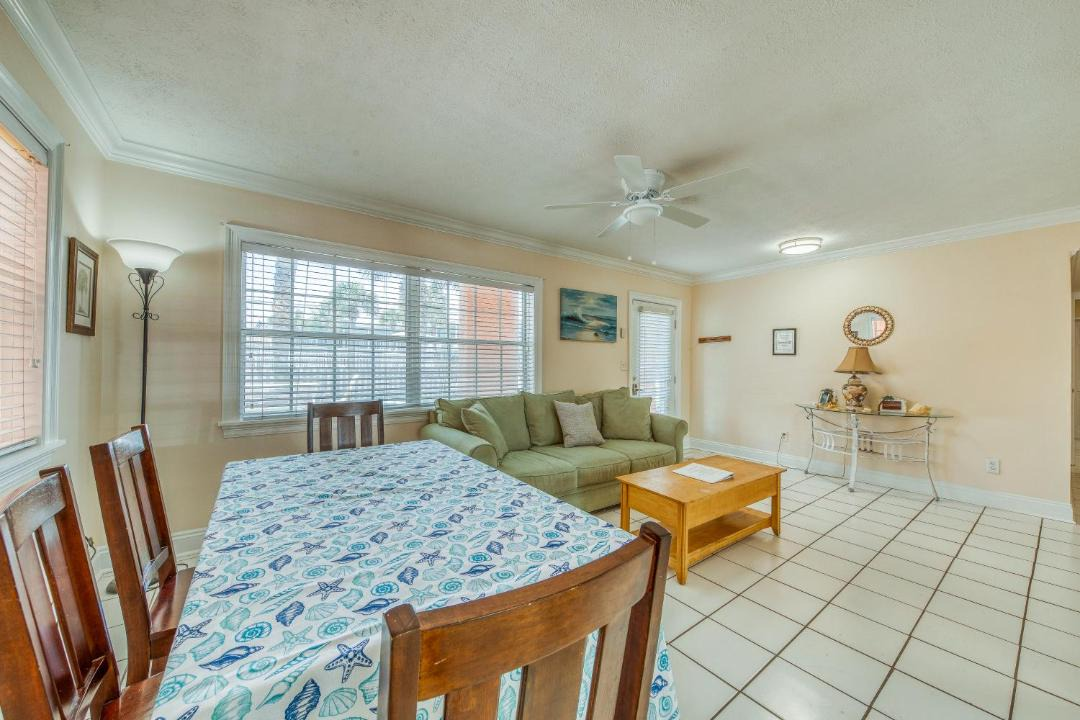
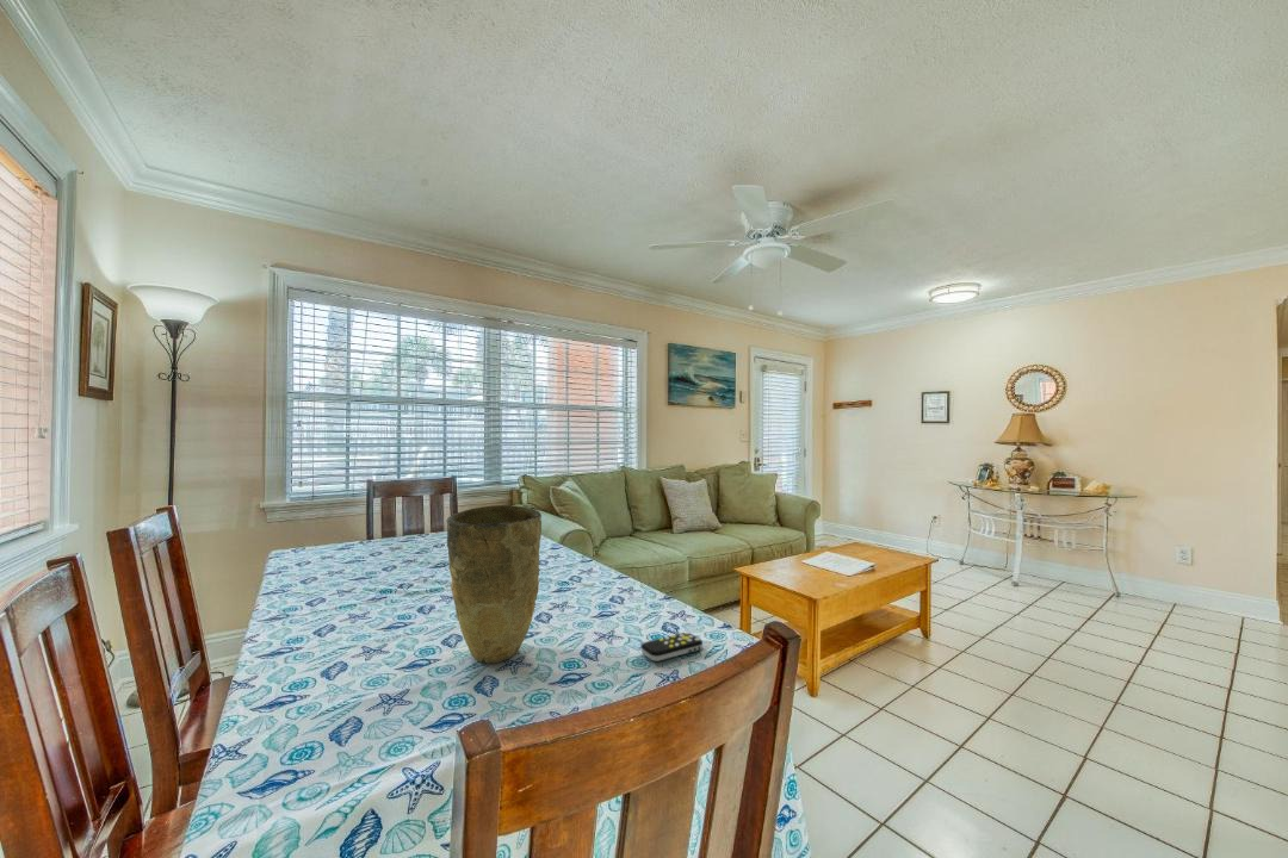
+ remote control (671, 645)
+ vase (494, 584)
